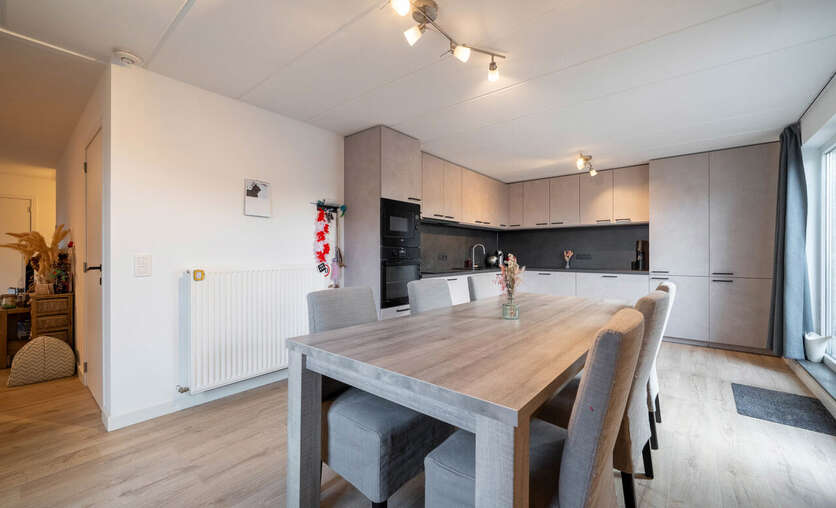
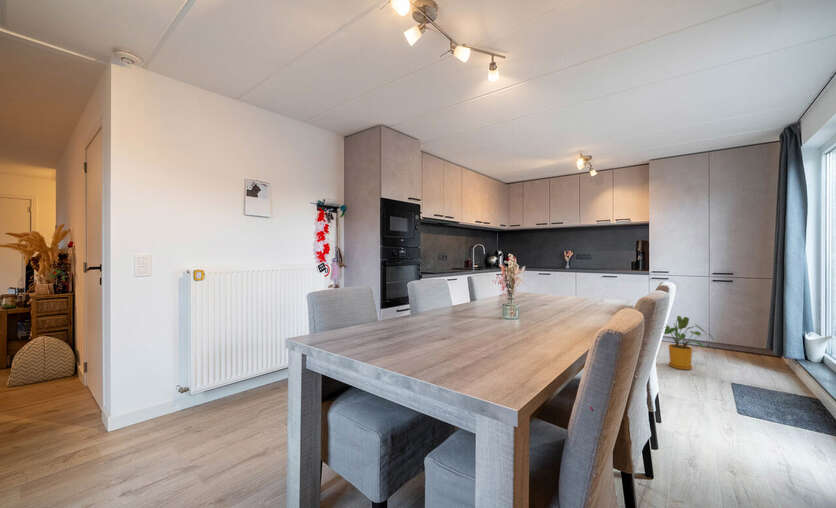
+ house plant (677, 341)
